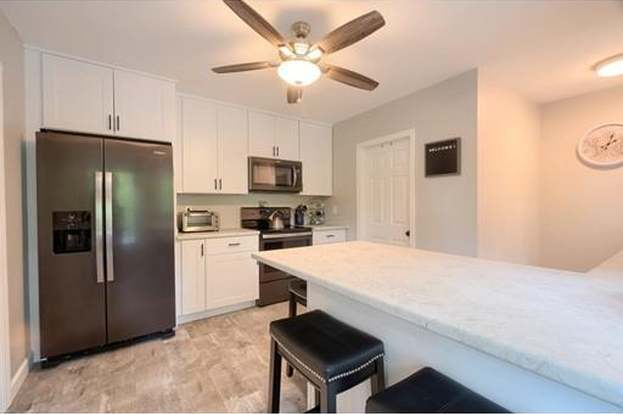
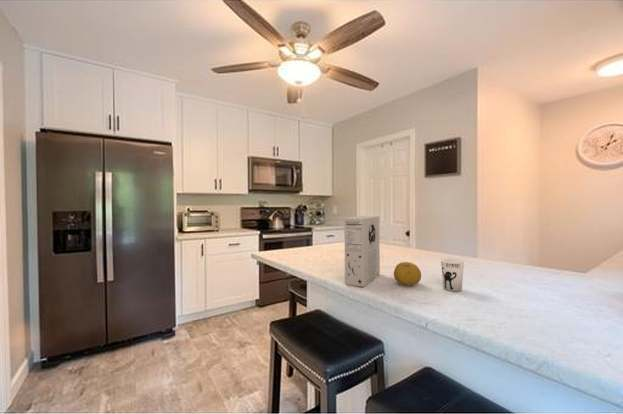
+ fruit (407, 273)
+ cereal box (363, 247)
+ cup (452, 274)
